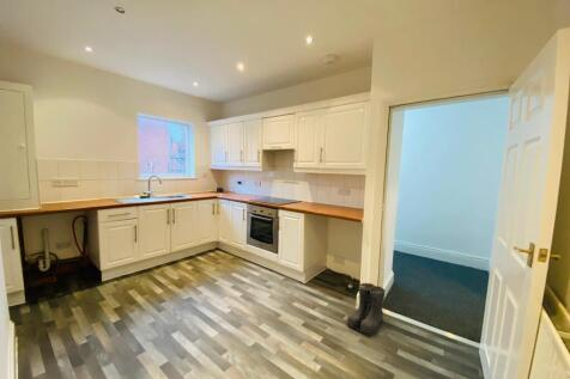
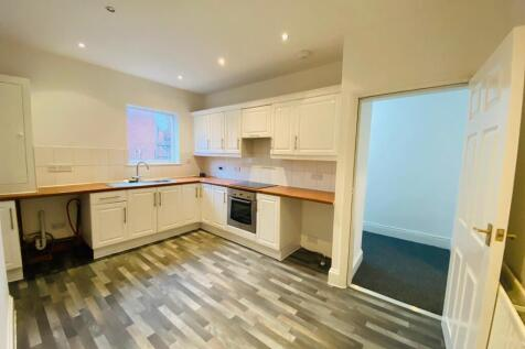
- boots (366, 306)
